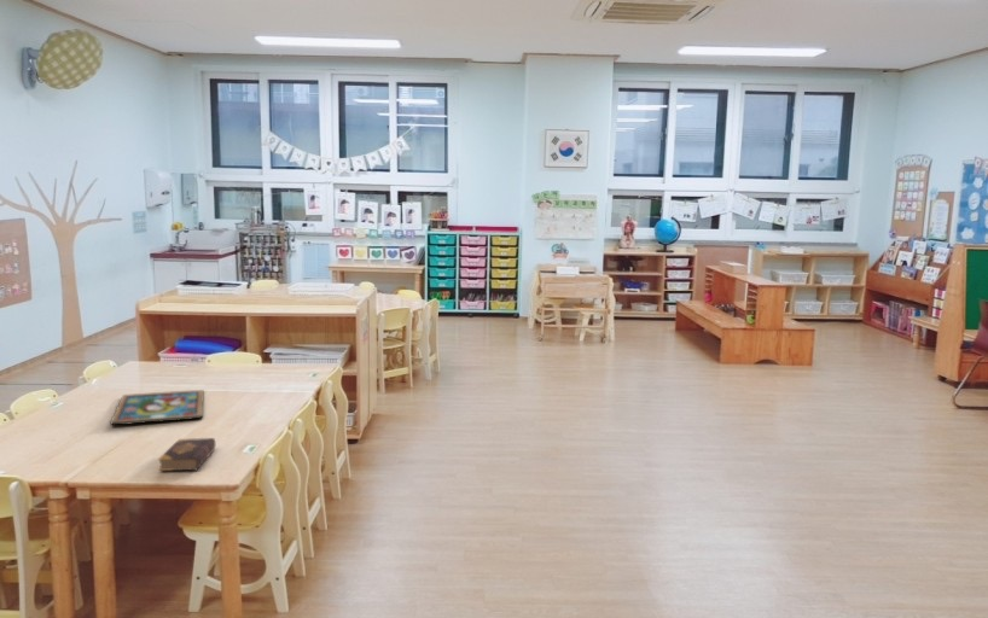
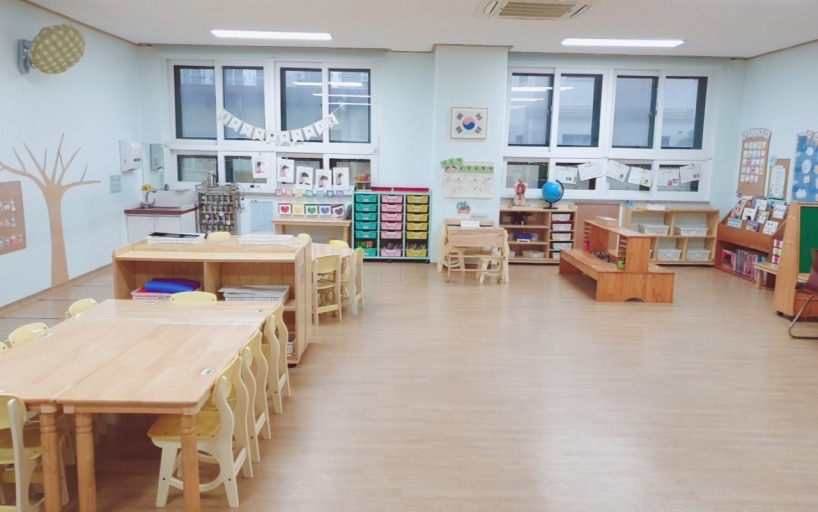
- book (190, 451)
- framed painting (161, 406)
